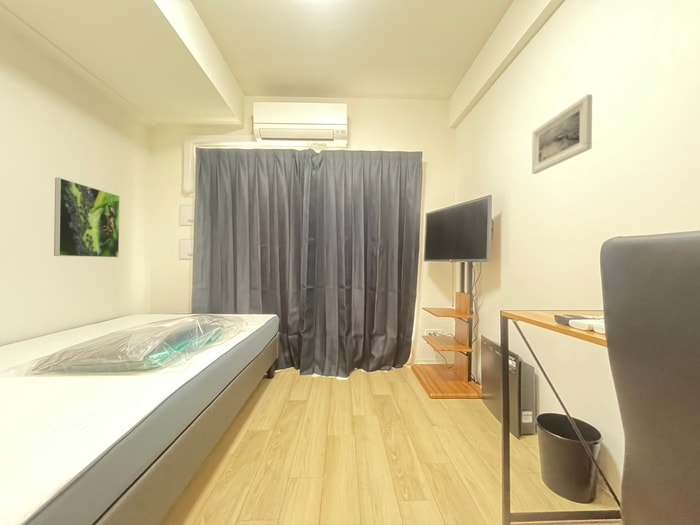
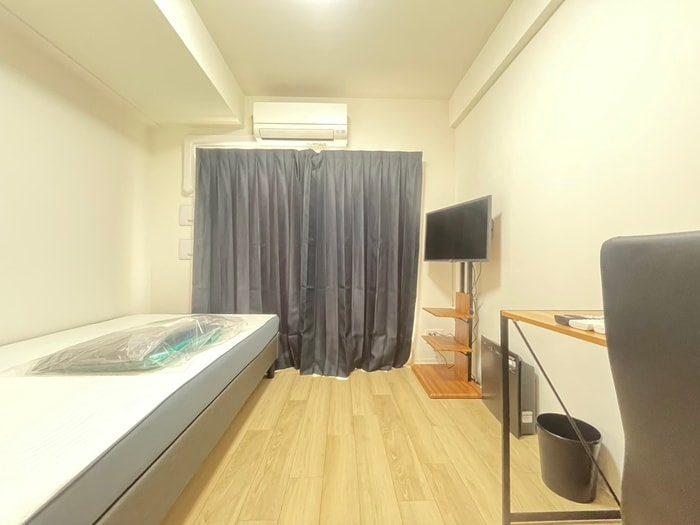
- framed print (90, 222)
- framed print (558, 139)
